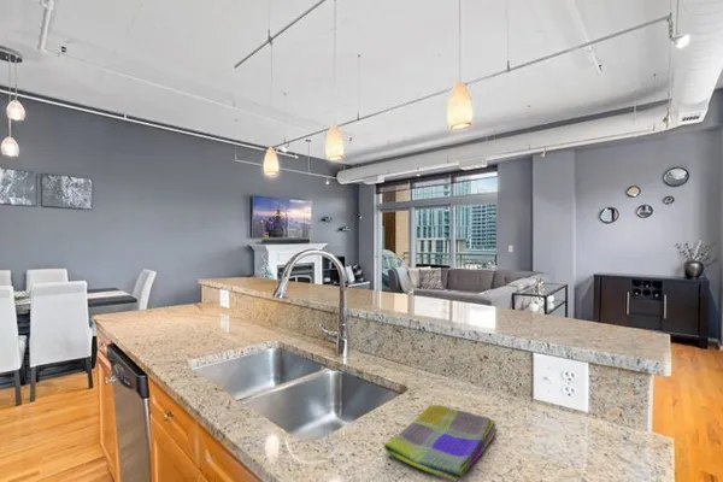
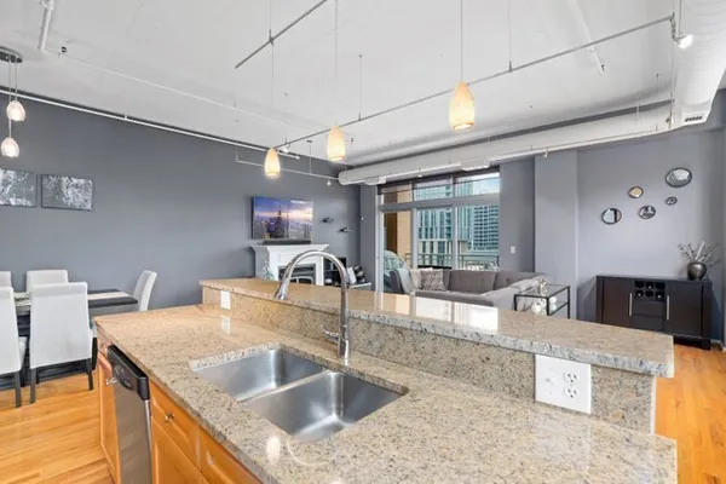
- dish towel (442, 435)
